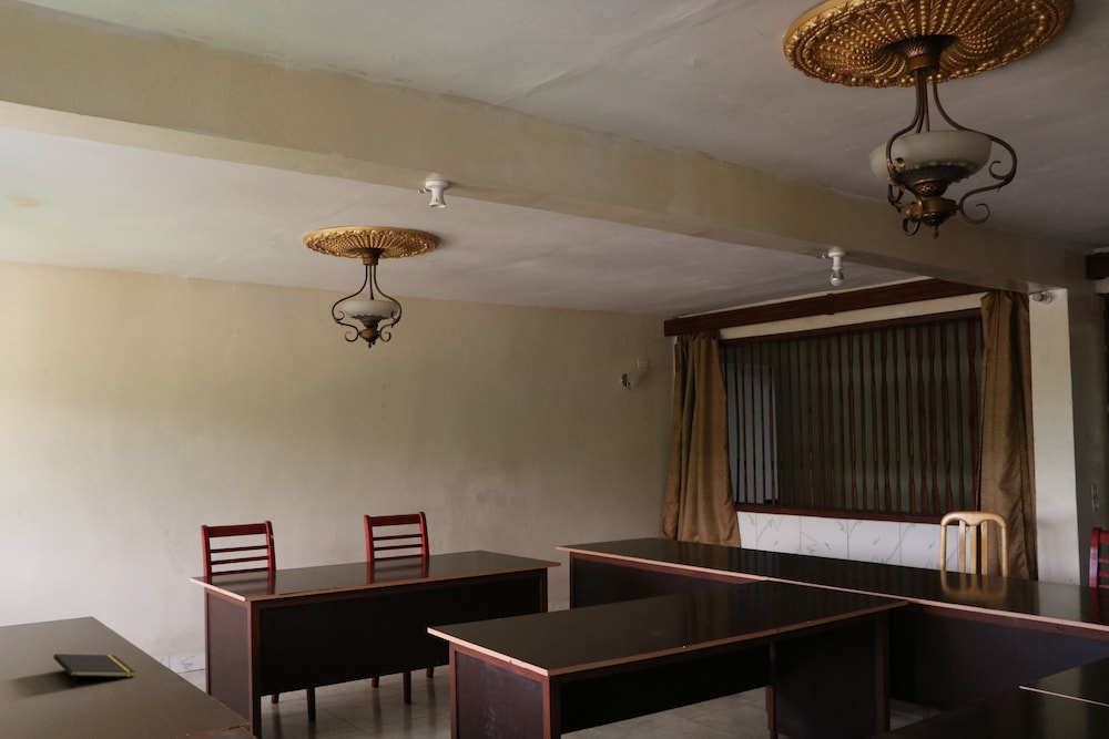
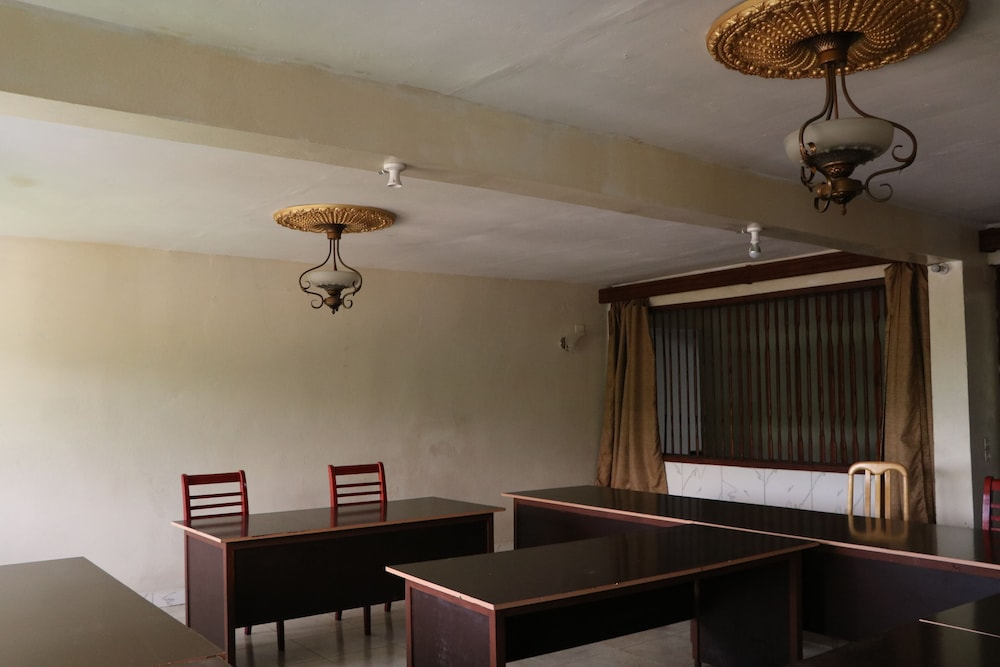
- notepad (93, 665)
